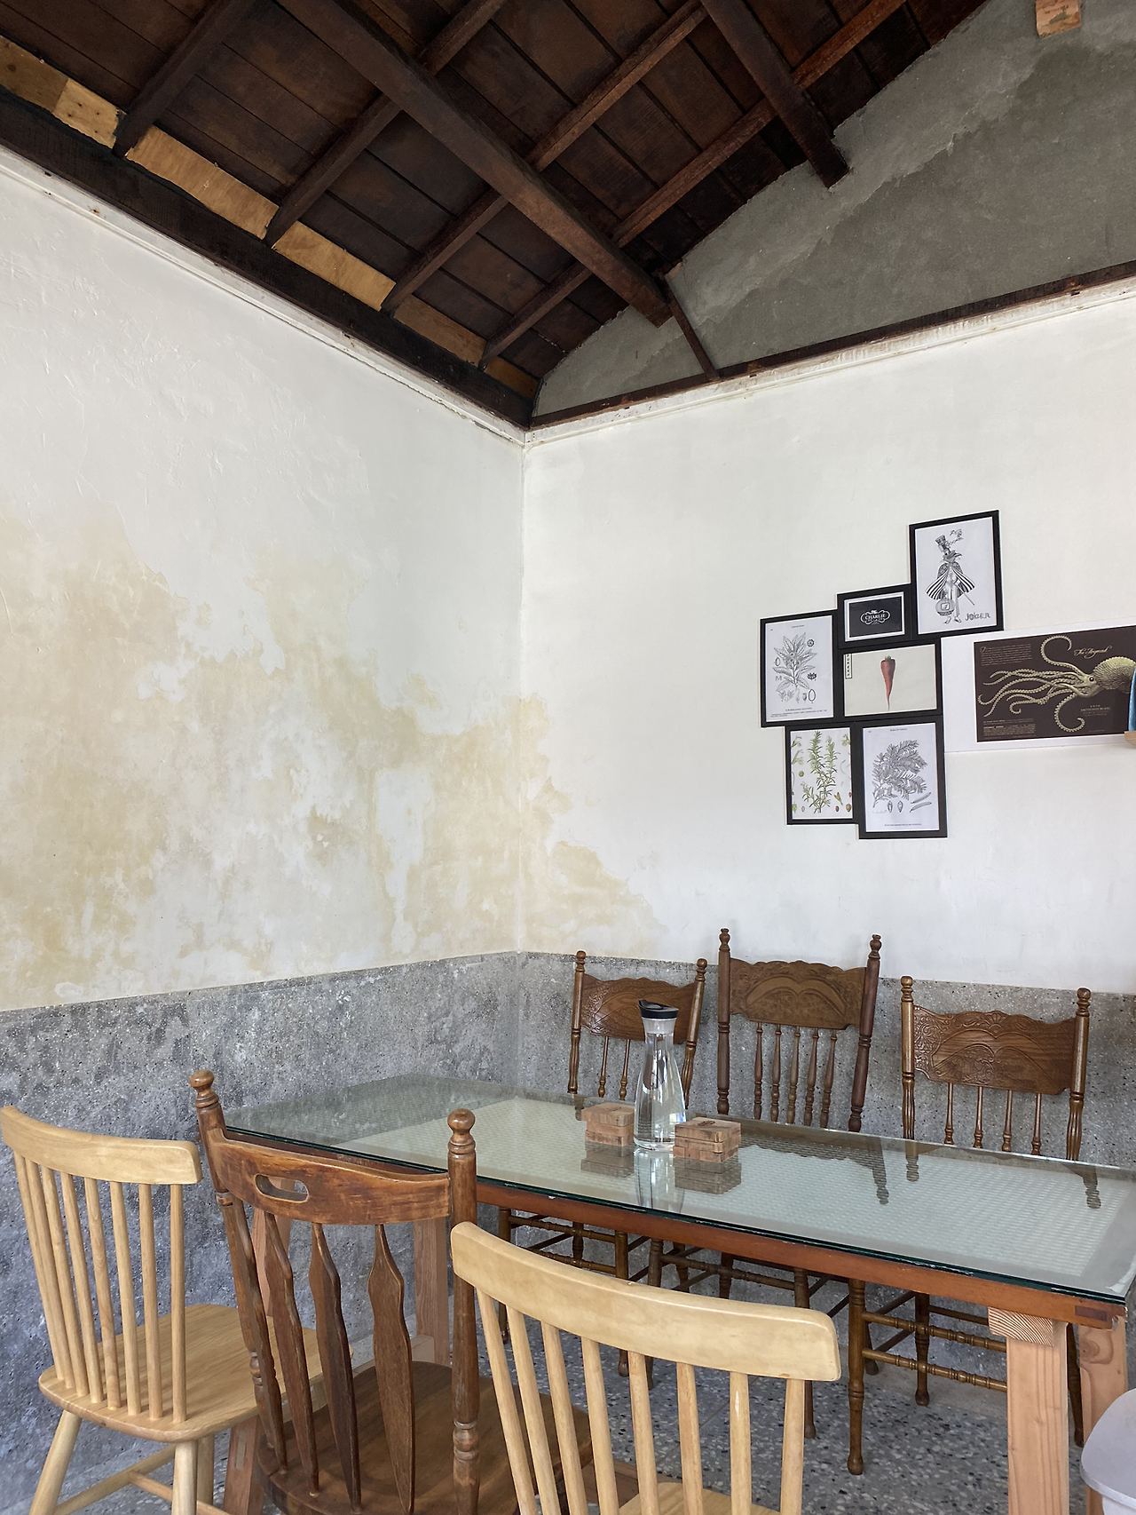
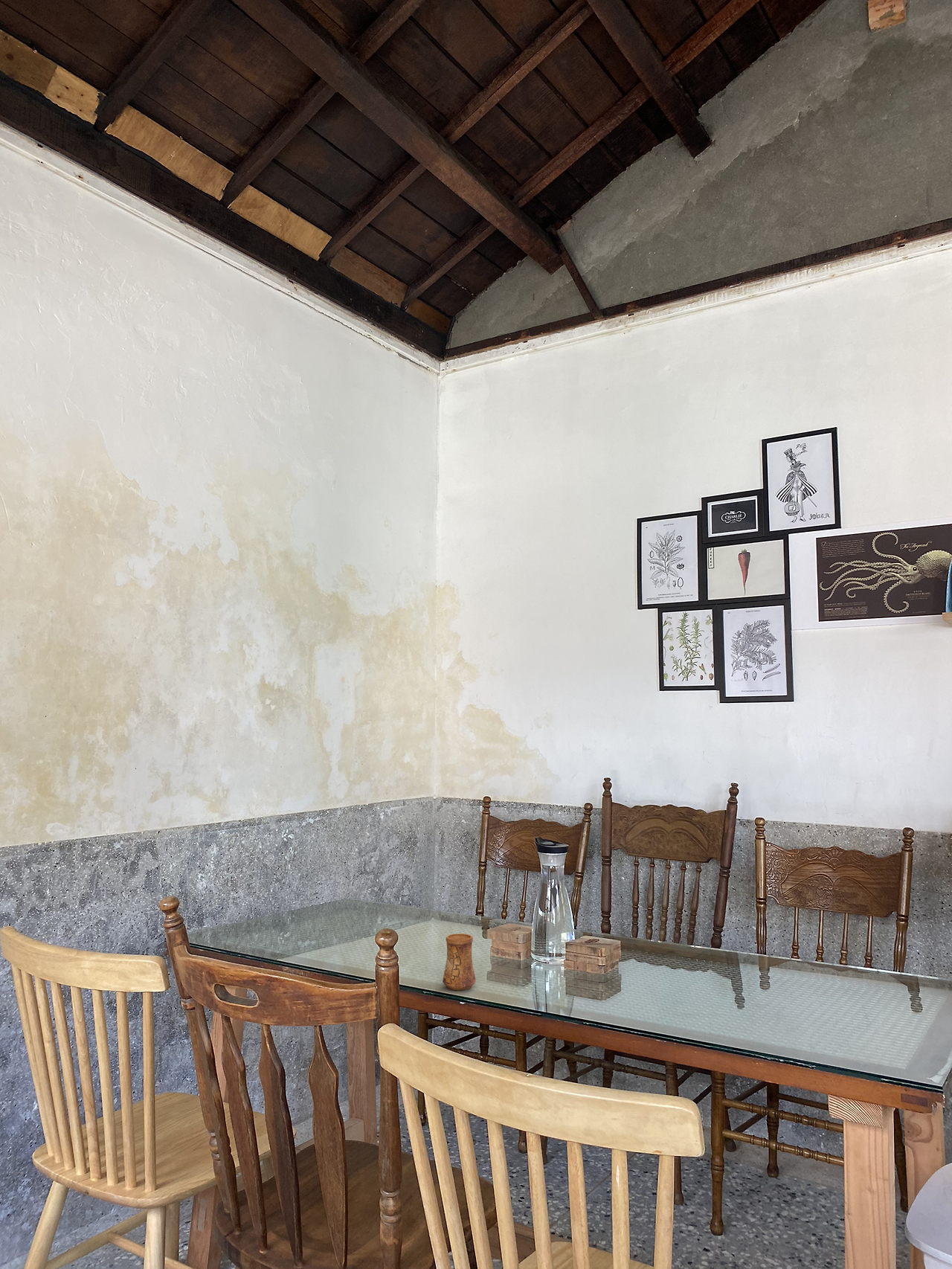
+ cup (459, 961)
